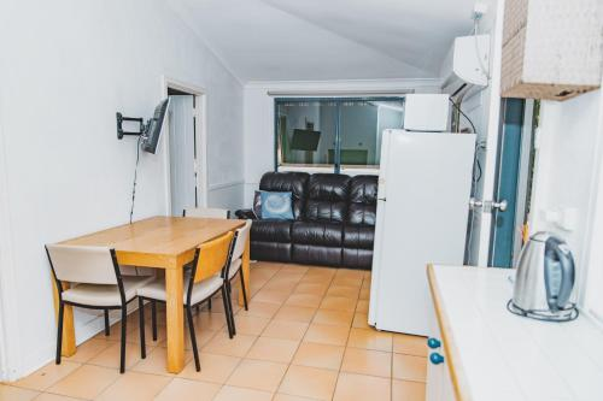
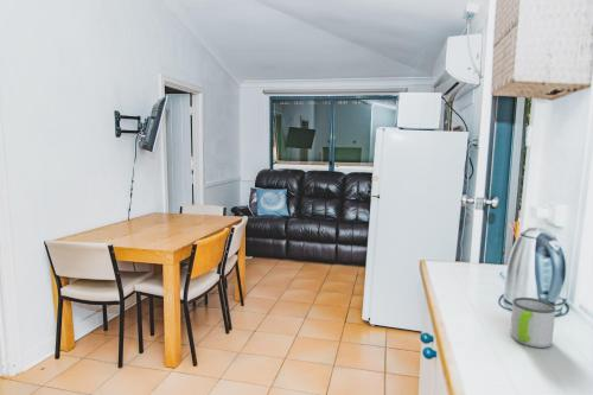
+ mug (529, 323)
